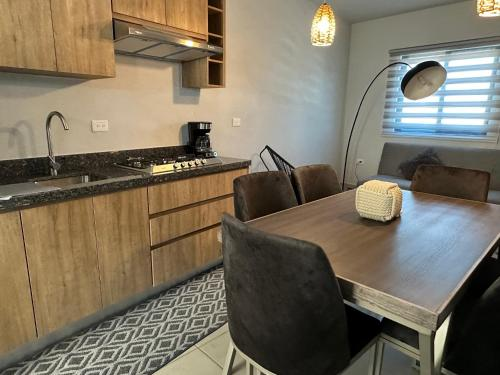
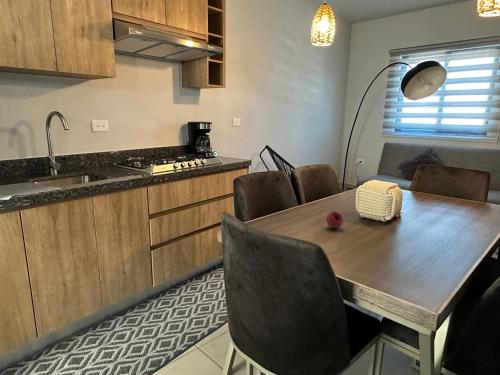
+ fruit (335, 219)
